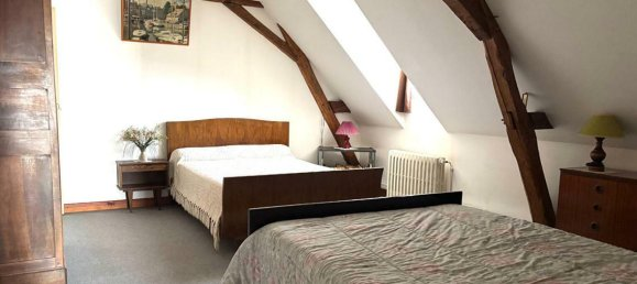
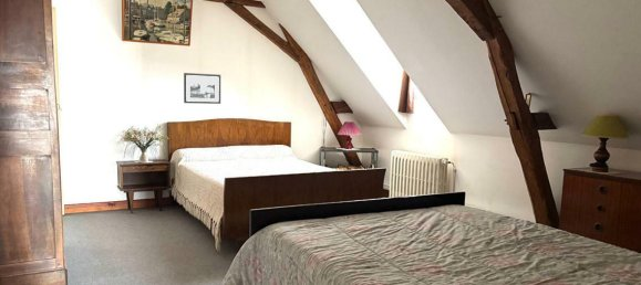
+ picture frame (203, 88)
